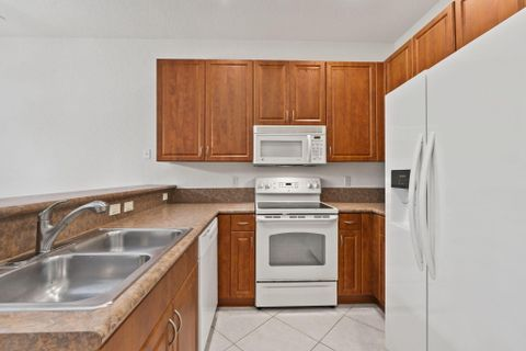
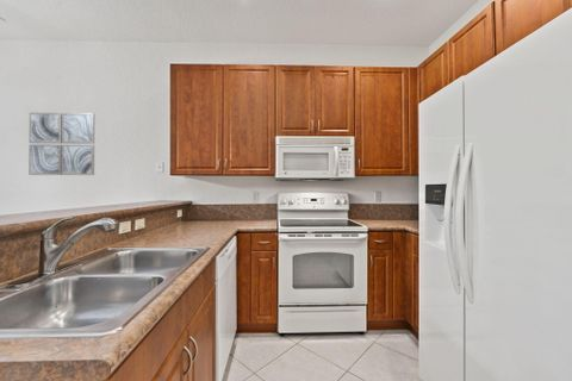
+ wall art (62, 145)
